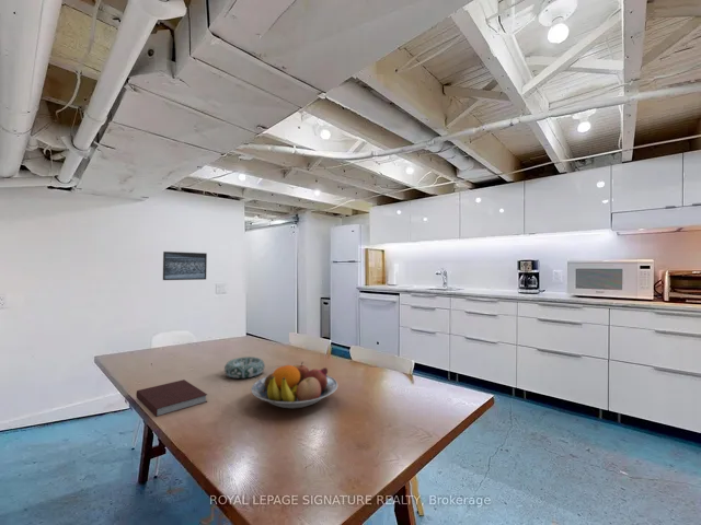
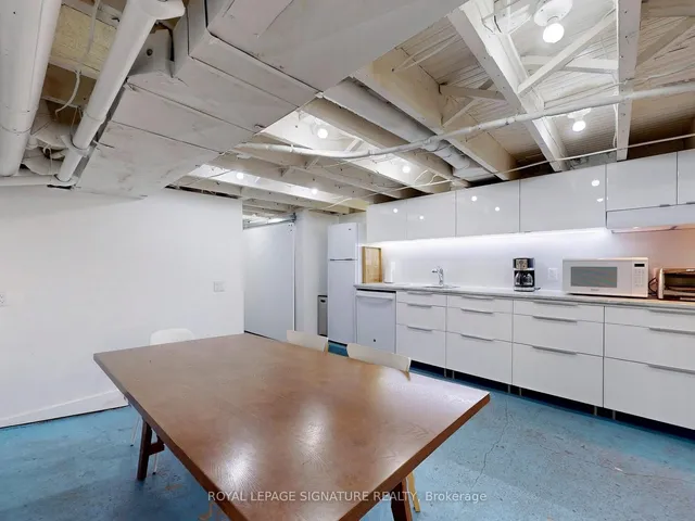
- decorative bowl (244, 366)
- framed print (185, 266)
- fruit bowl (295, 381)
- notebook (171, 396)
